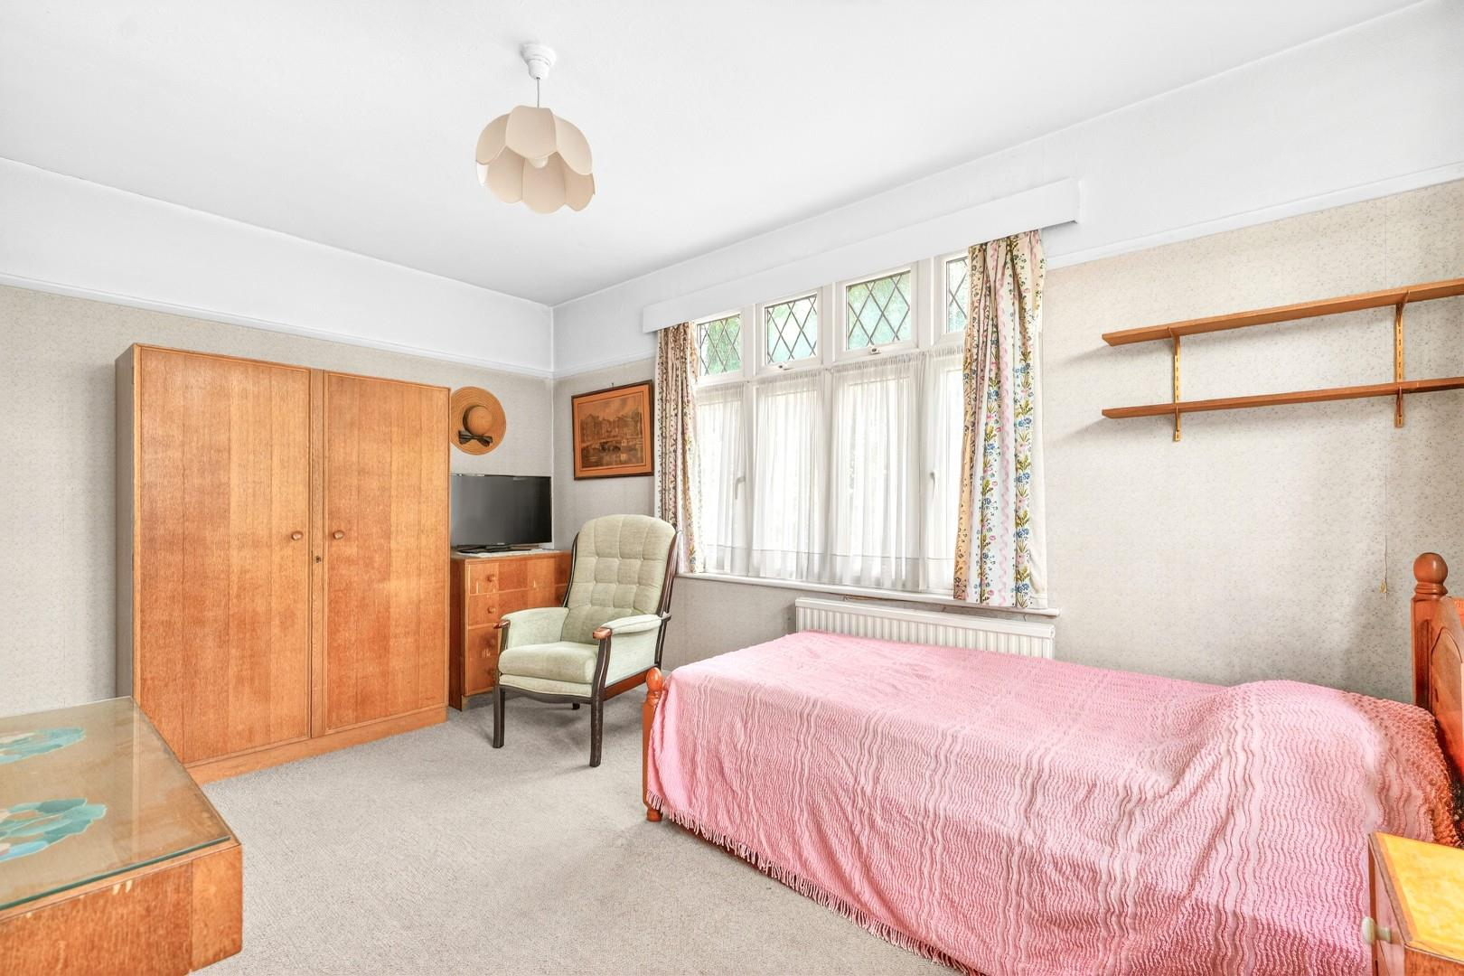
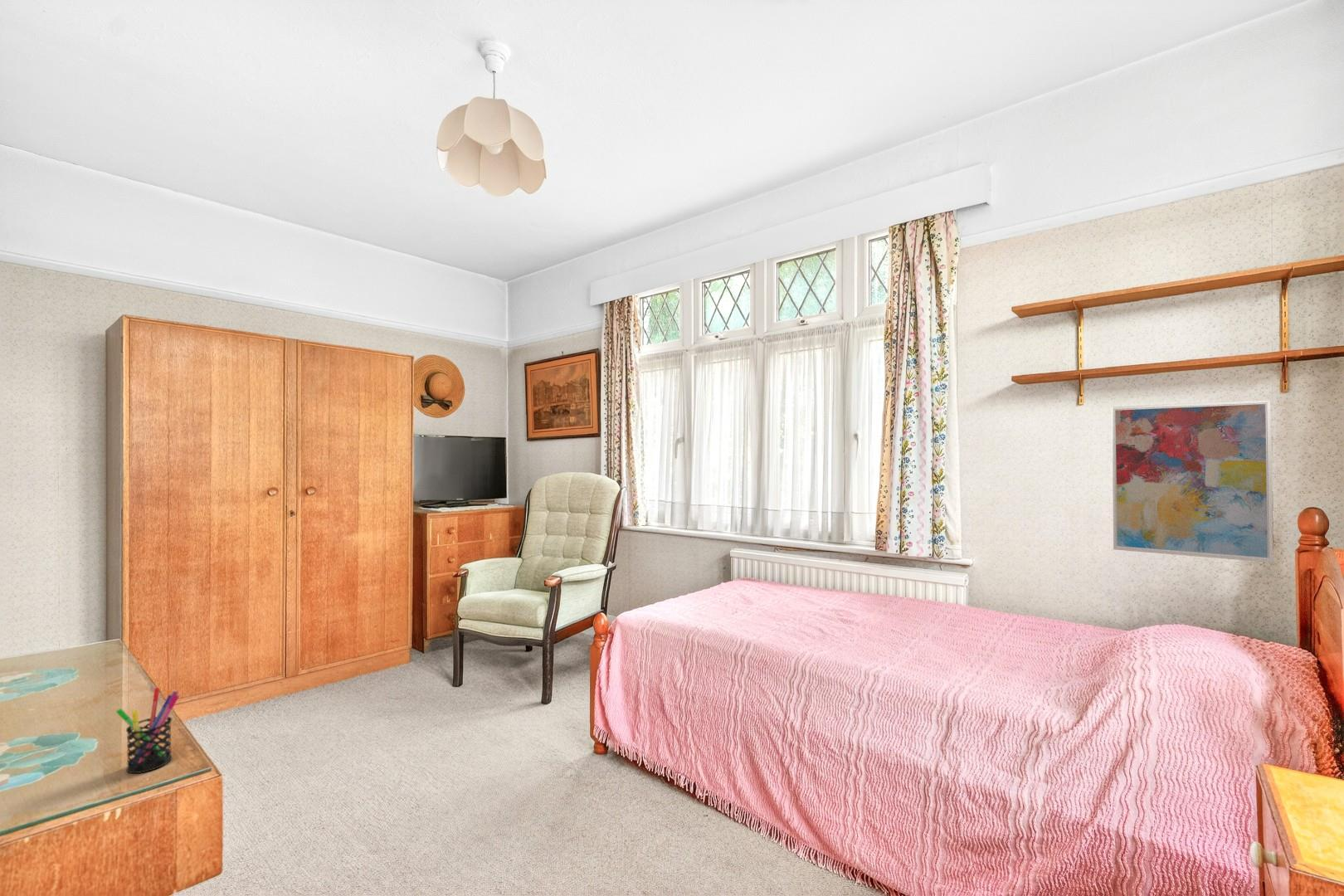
+ pen holder (145, 728)
+ wall art (1186, 479)
